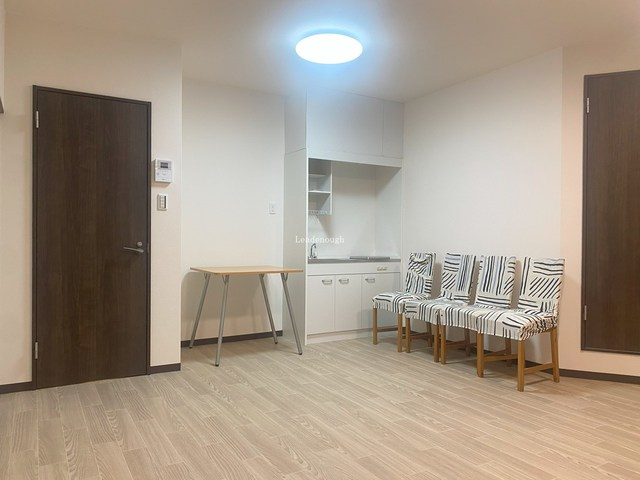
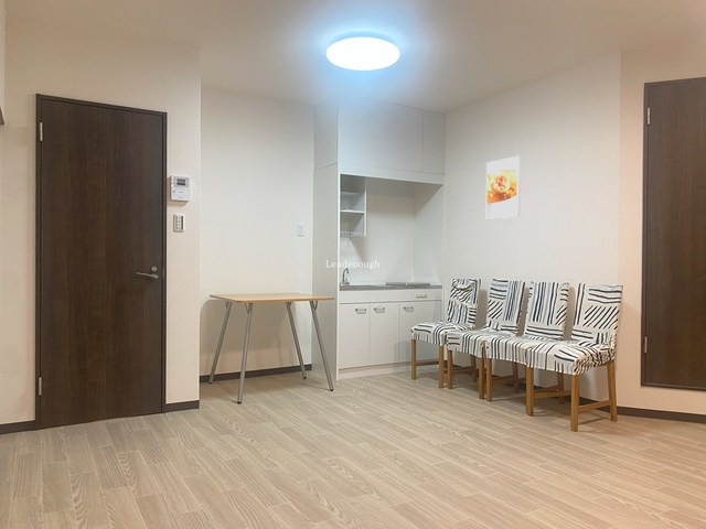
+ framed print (502, 188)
